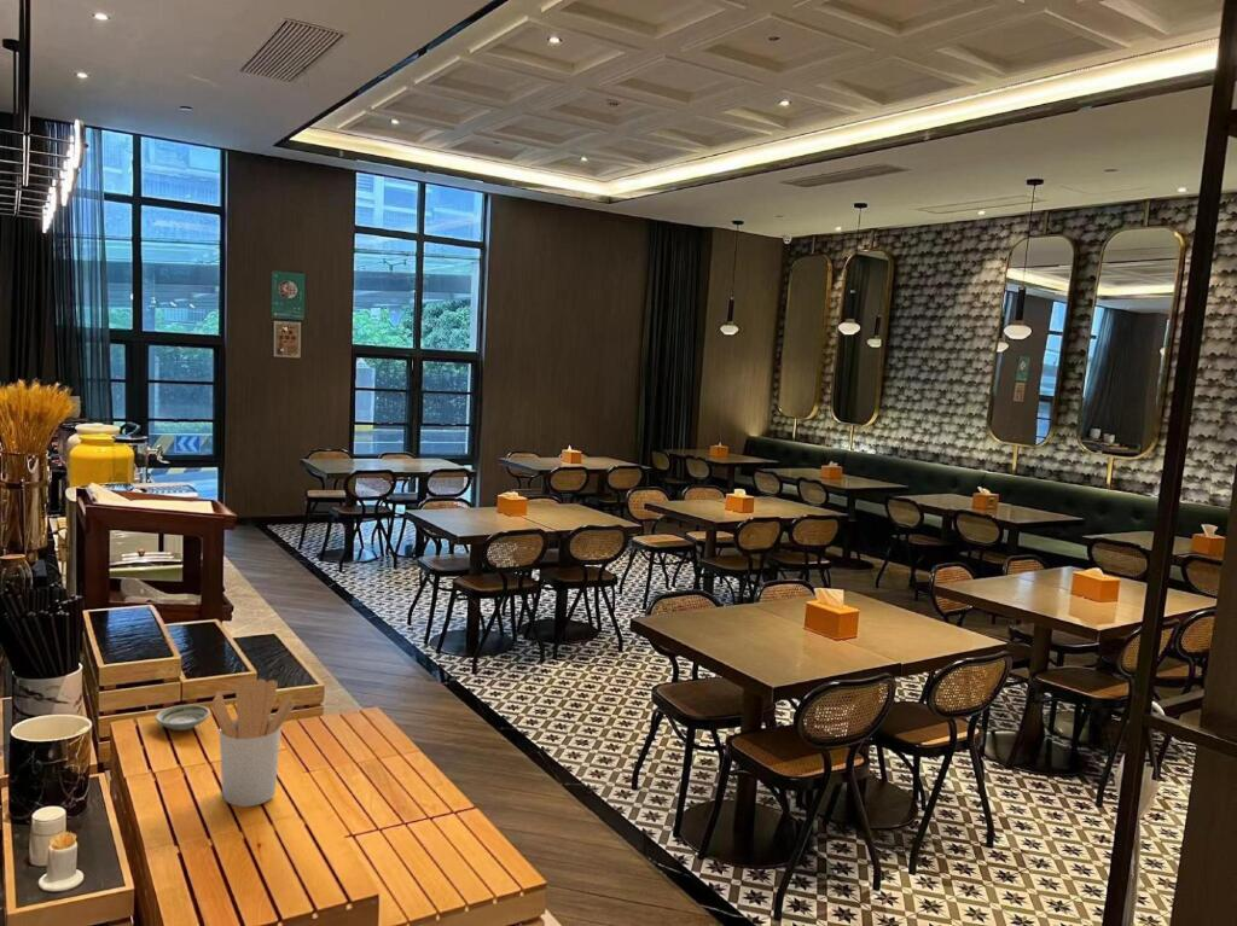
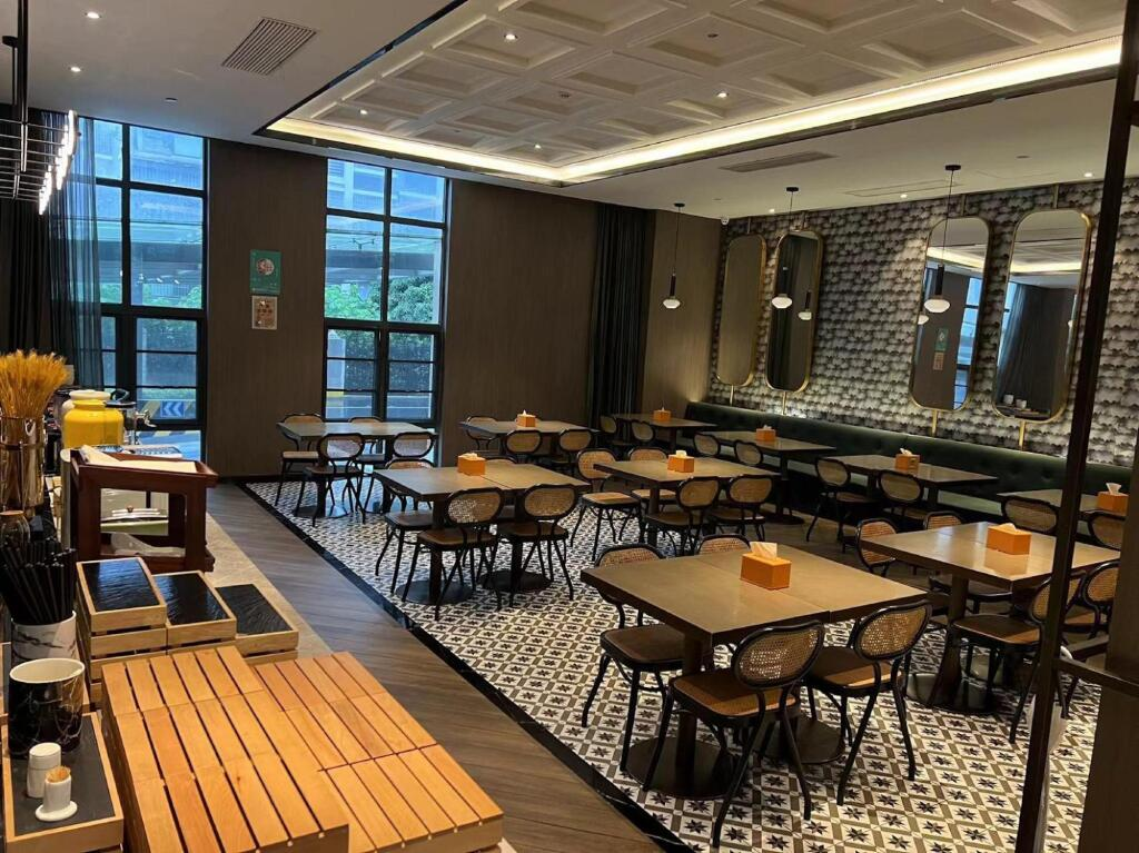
- utensil holder (251, 738)
- saucer (182, 718)
